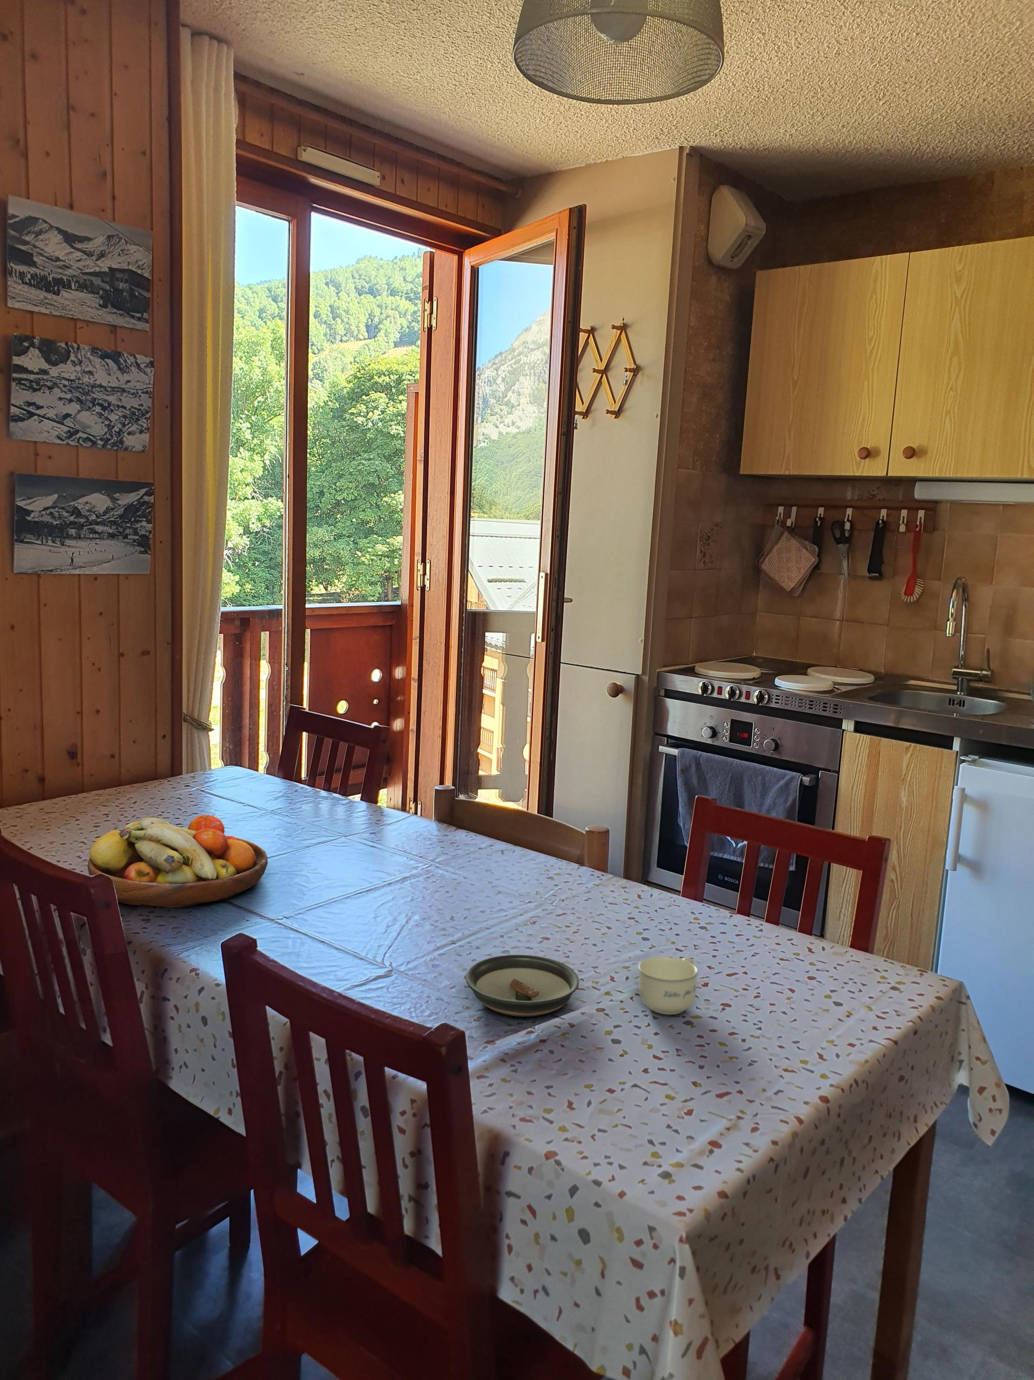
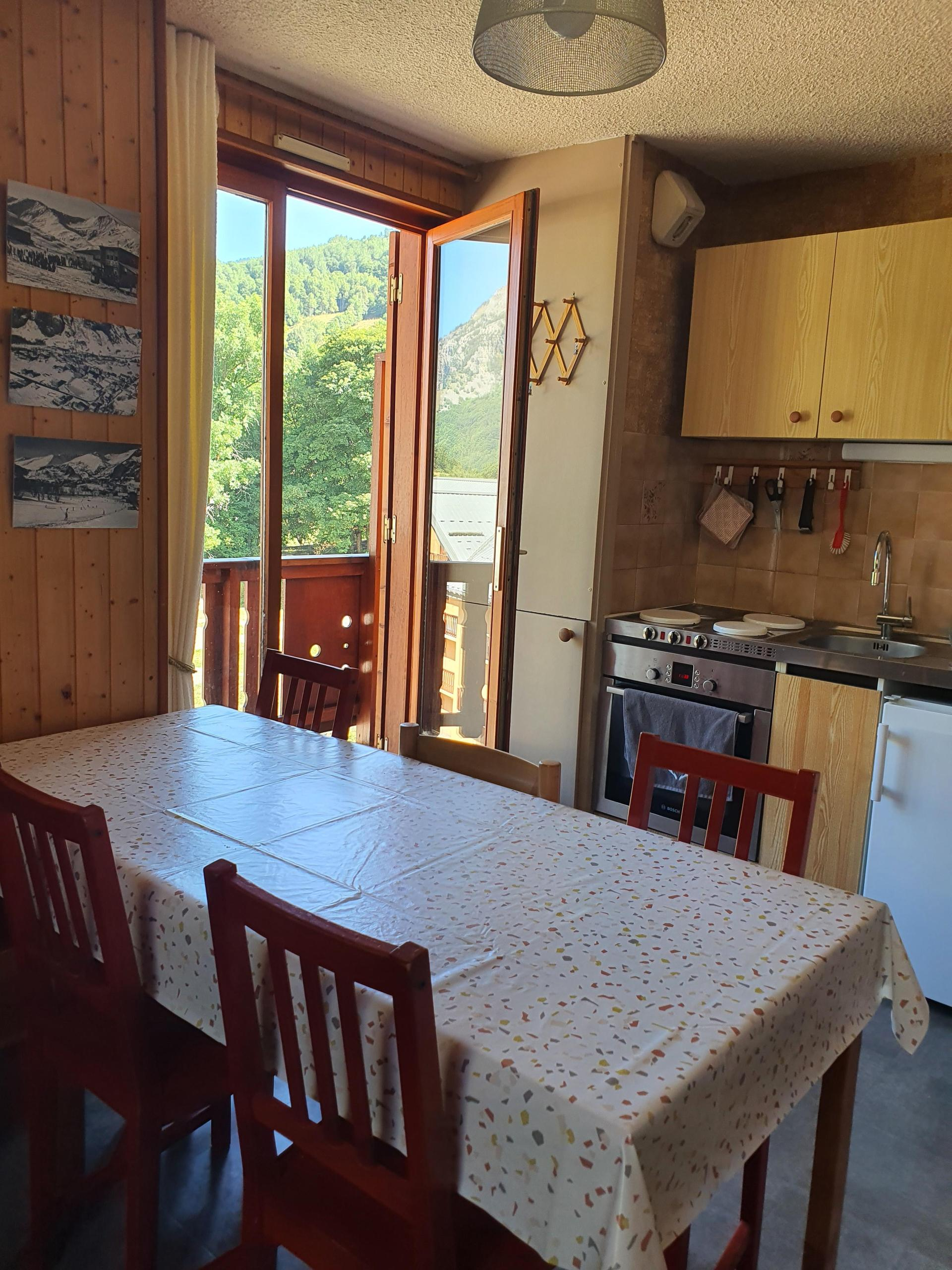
- saucer (521, 990)
- cup (672, 984)
- fruit bowl (180, 851)
